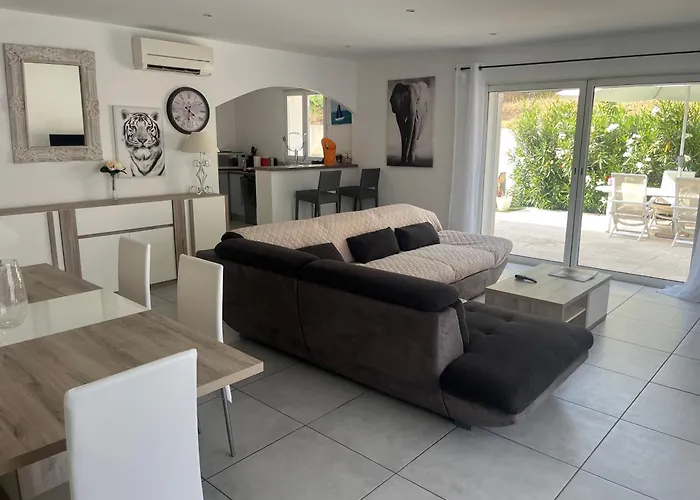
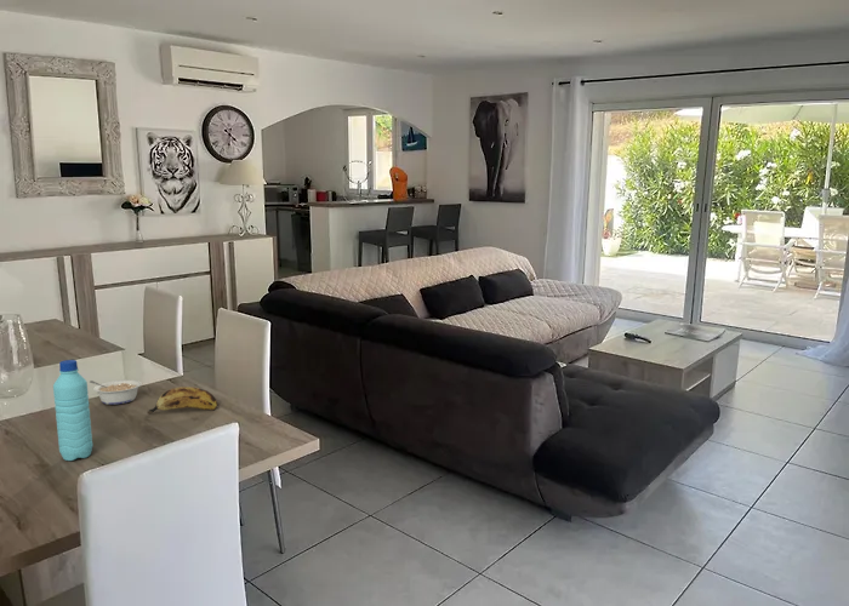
+ water bottle (72, 408)
+ legume (115, 391)
+ banana (182, 400)
